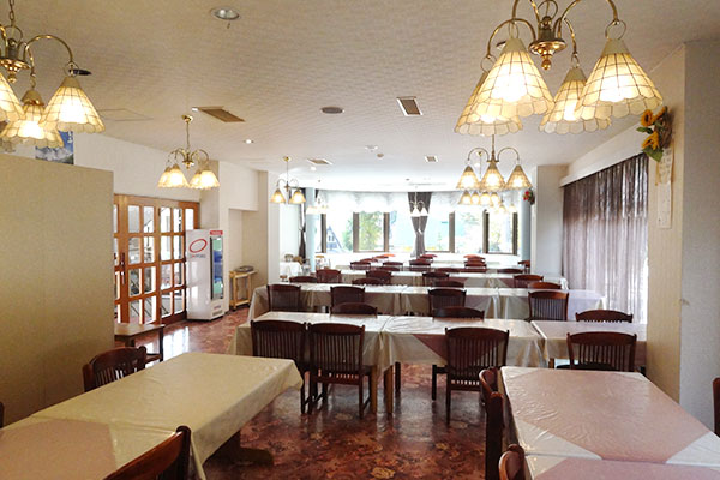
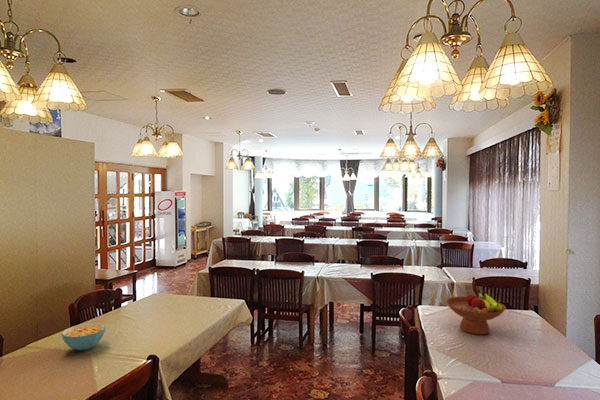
+ fruit bowl (474, 311)
+ cereal bowl (84, 338)
